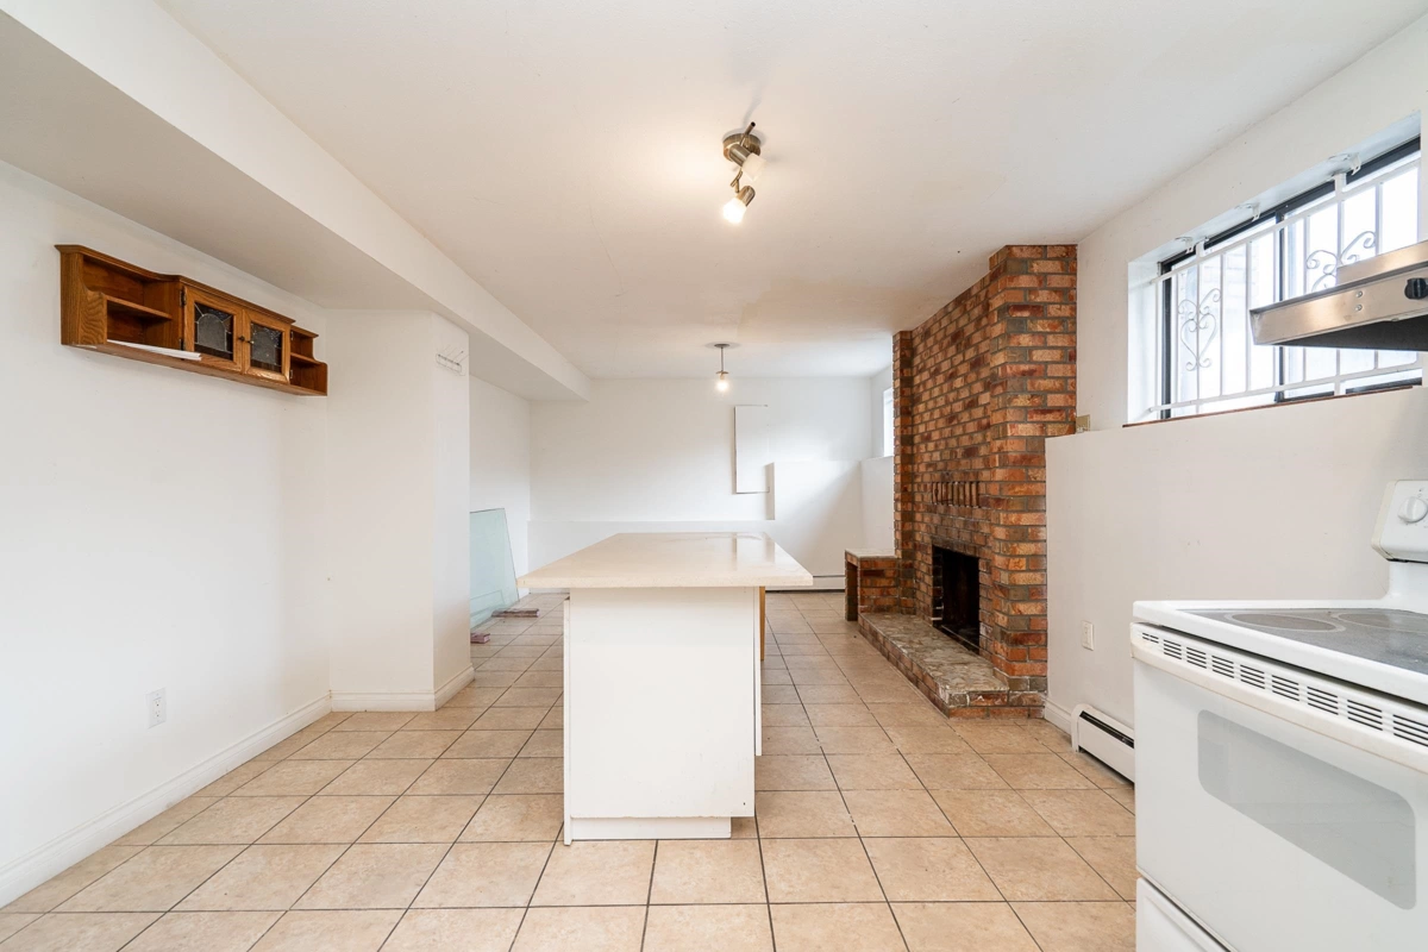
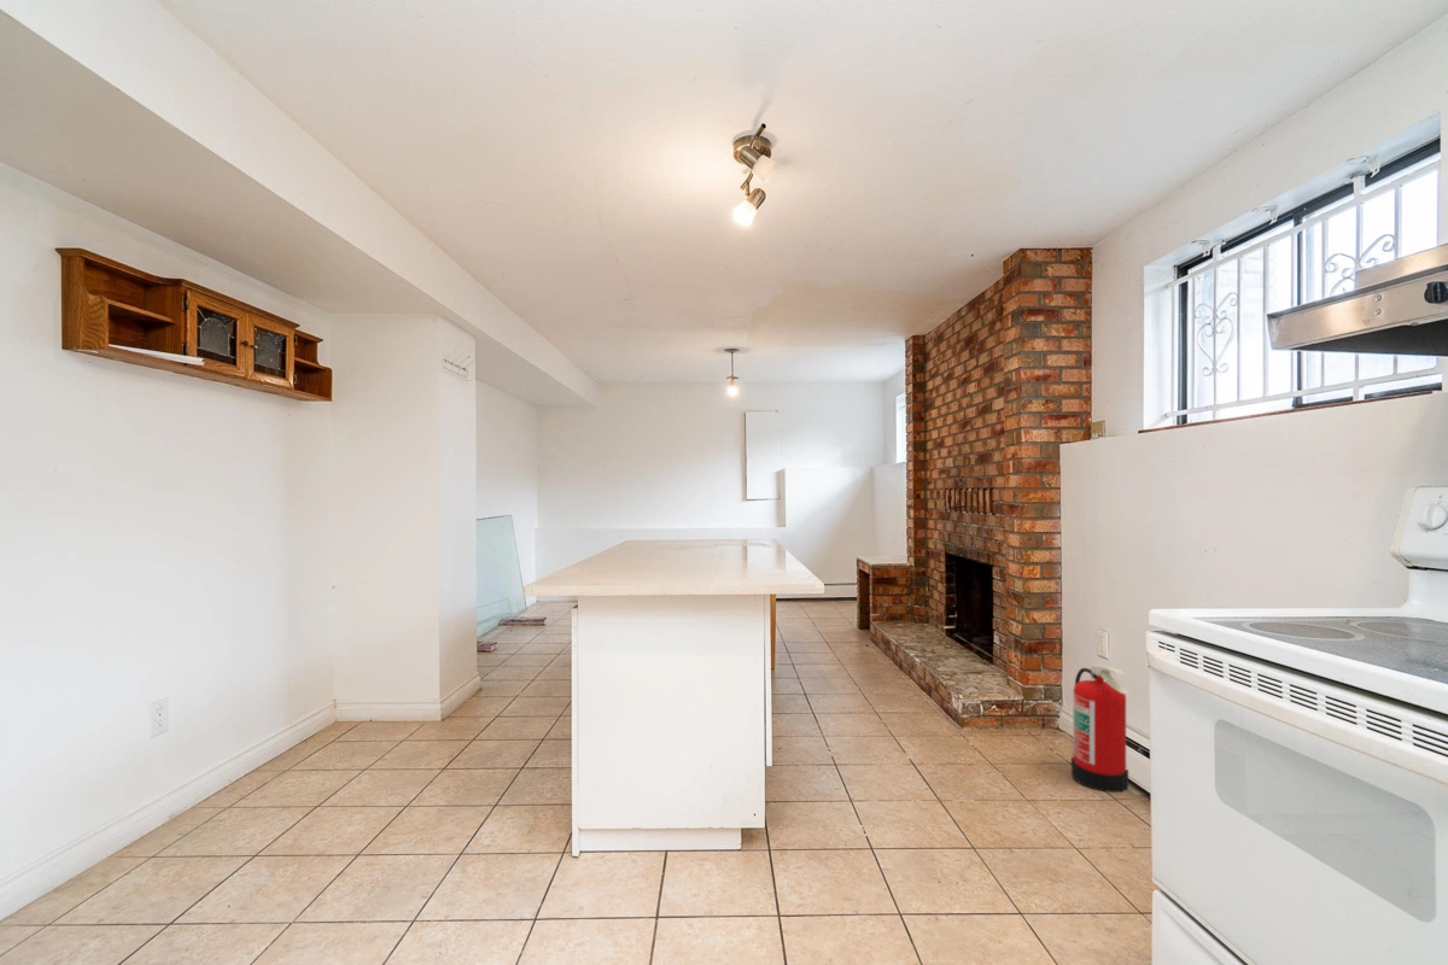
+ fire extinguisher (1099, 720)
